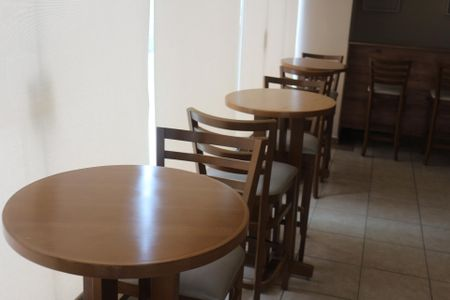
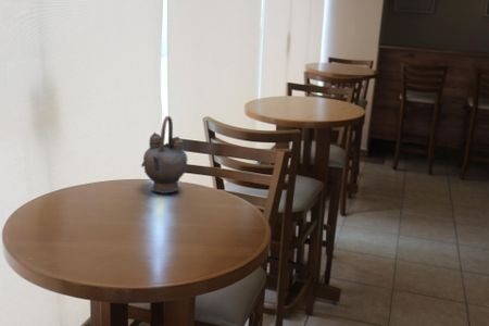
+ teapot (163, 154)
